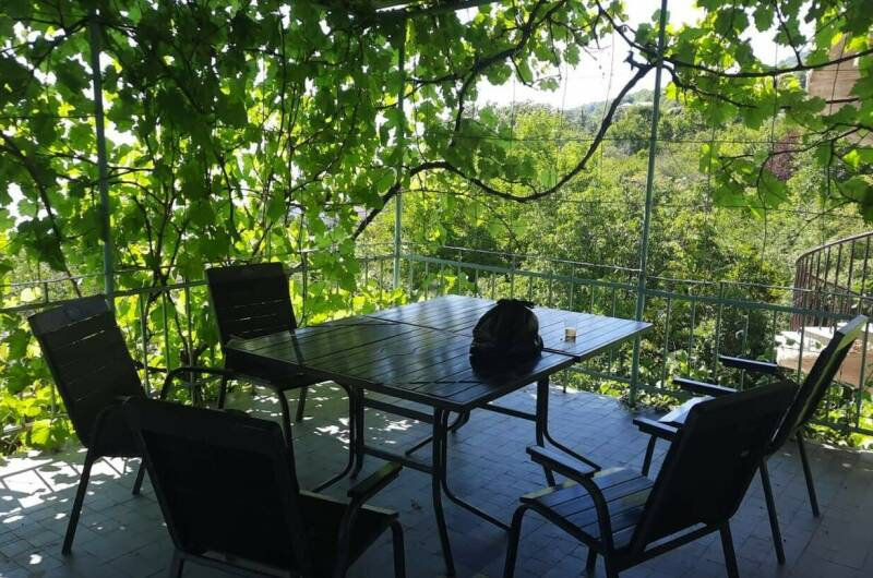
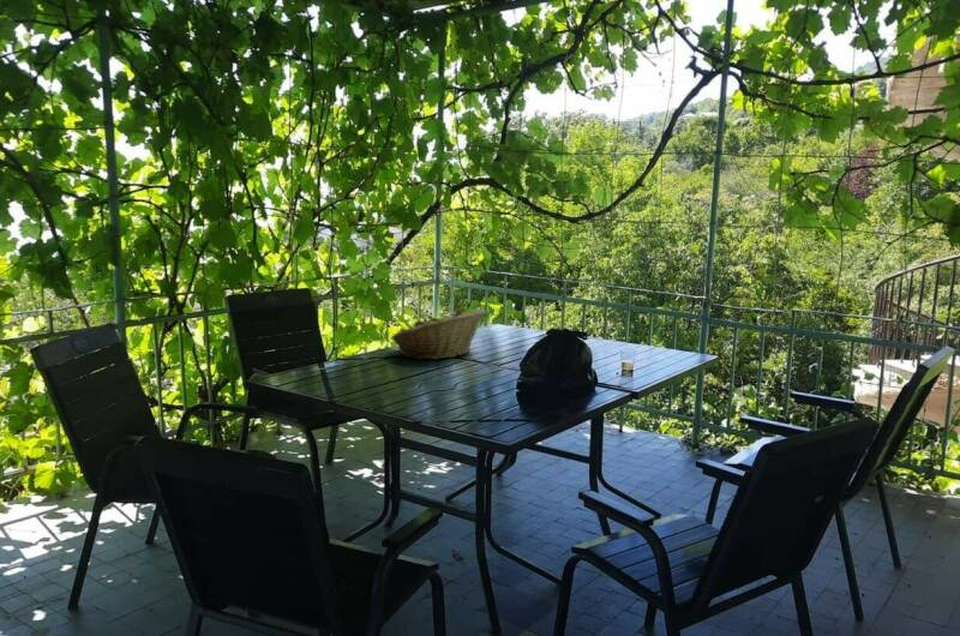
+ fruit basket (439, 331)
